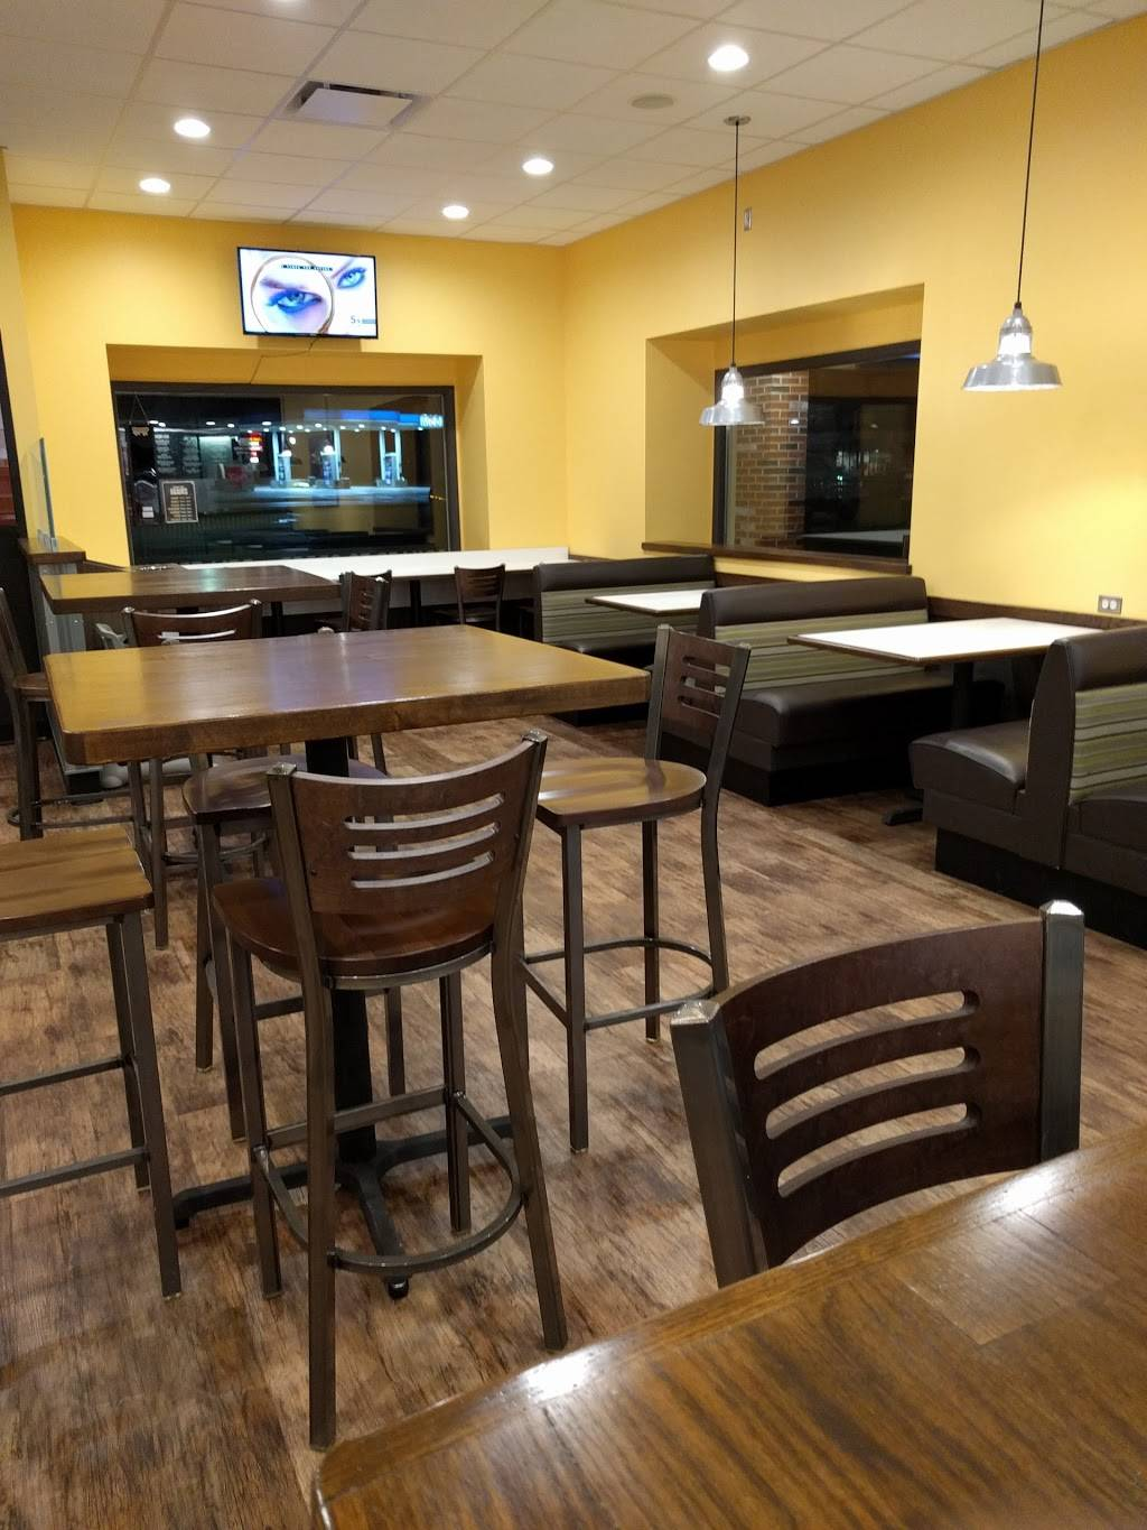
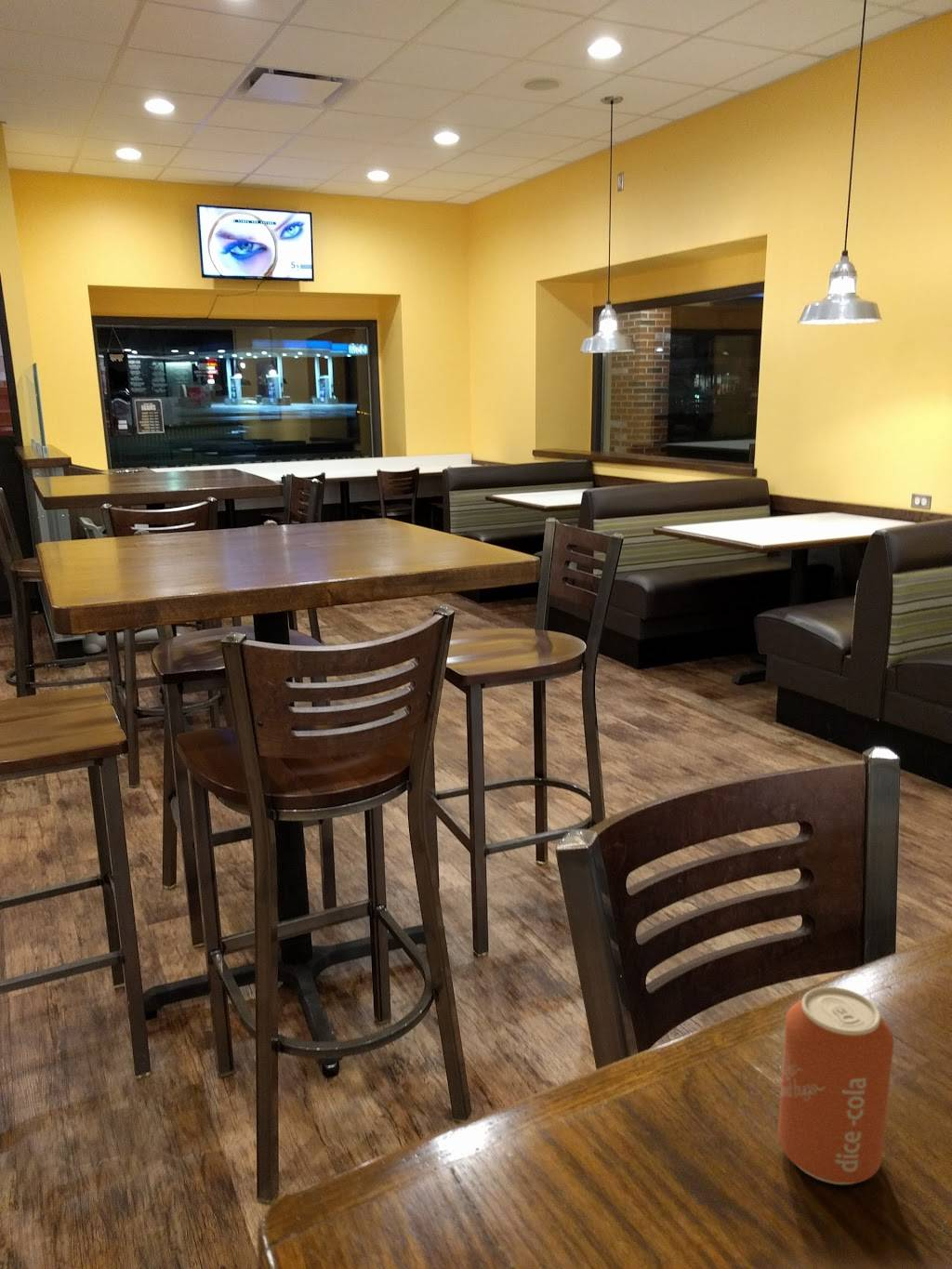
+ can (834, 1081)
